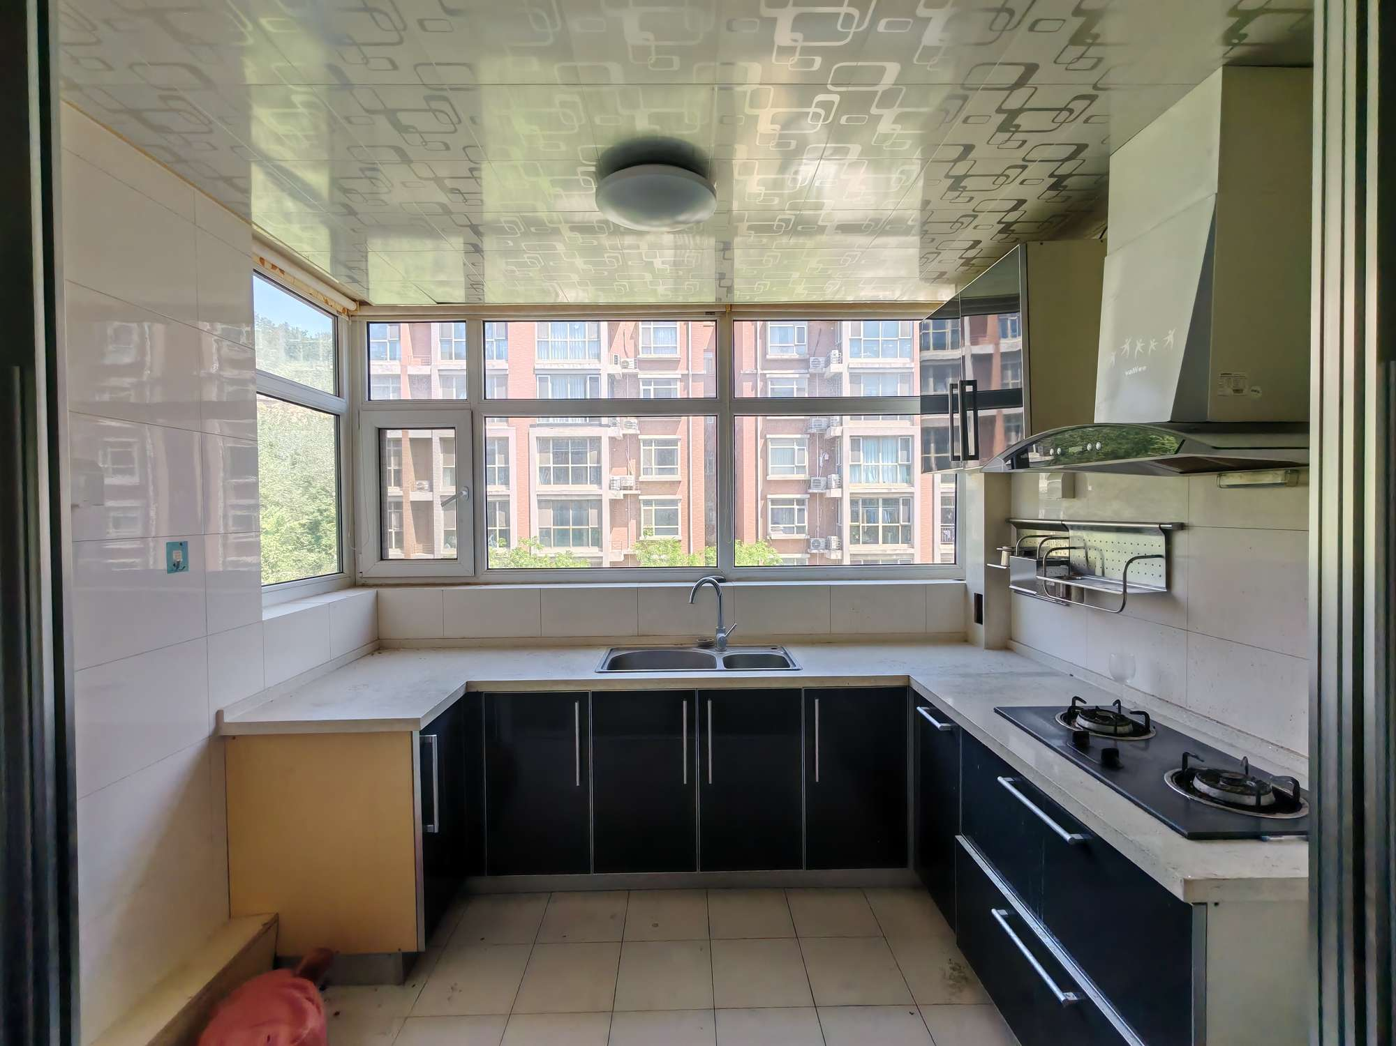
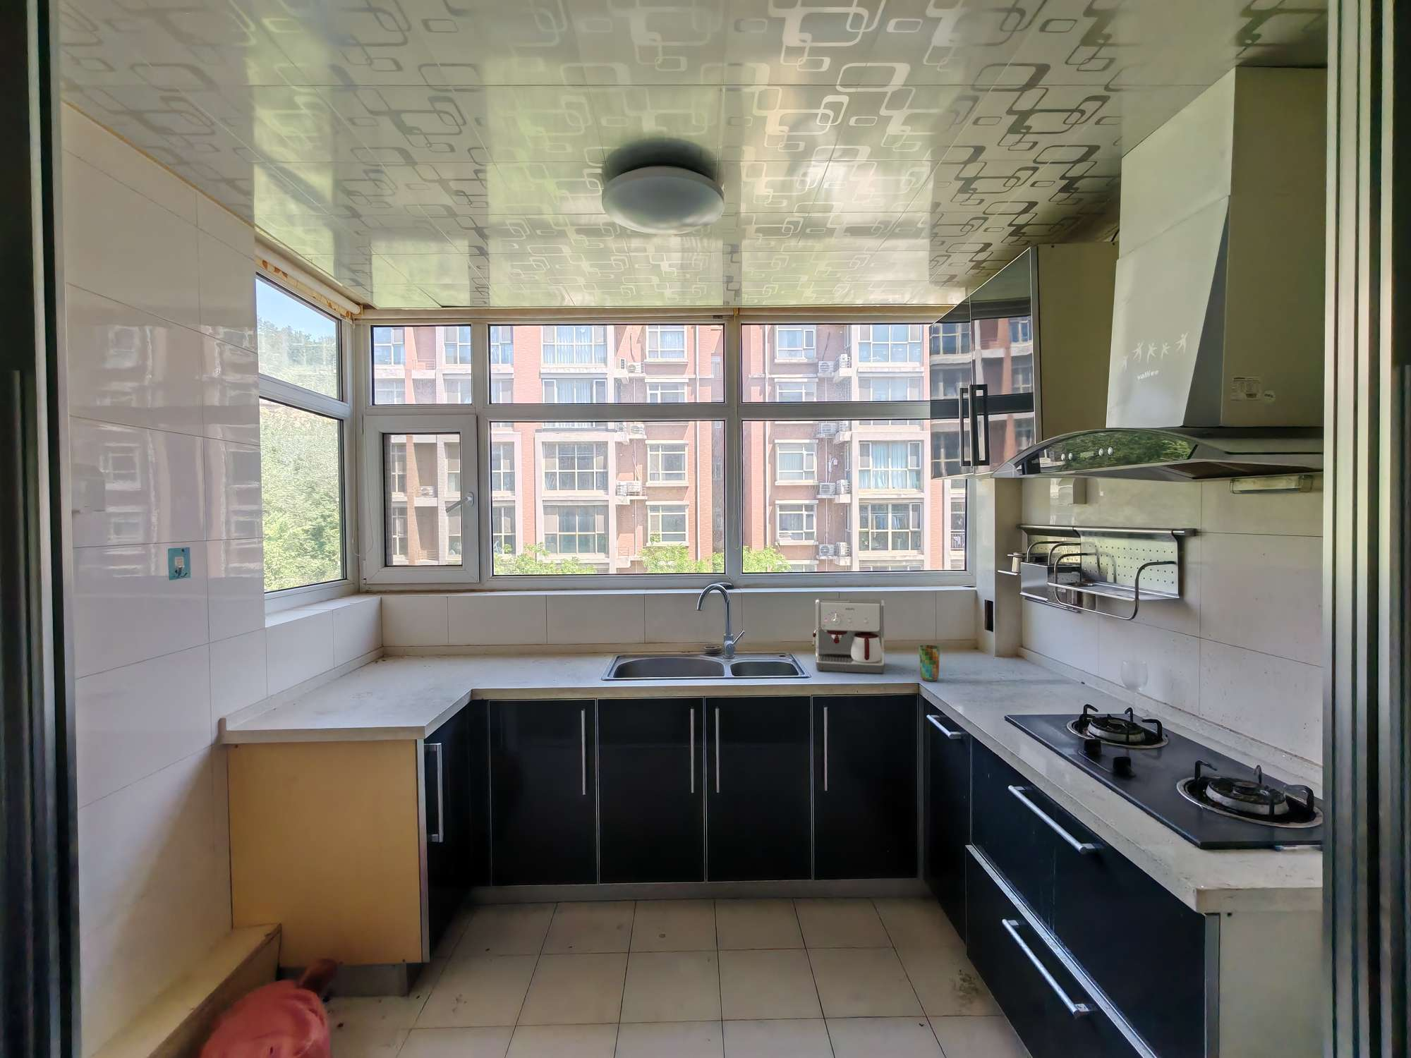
+ cup (929, 663)
+ coffee maker (850, 633)
